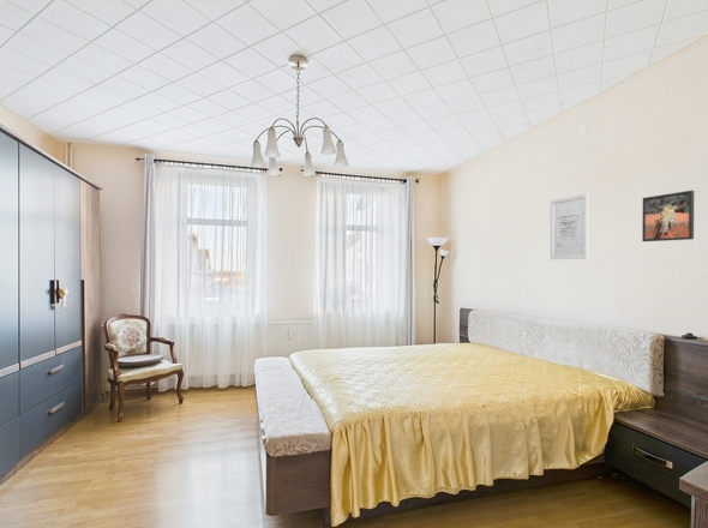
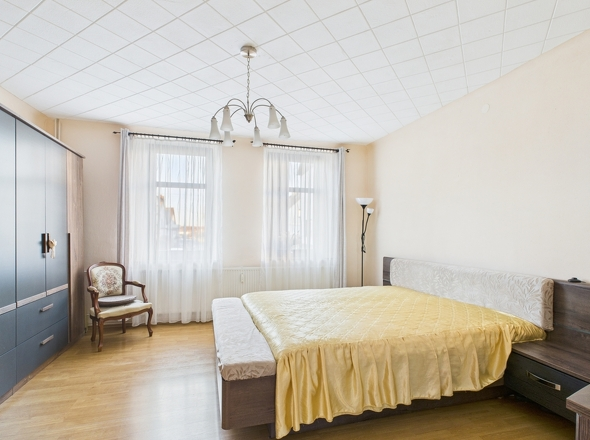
- wall art (568, 228)
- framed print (666, 217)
